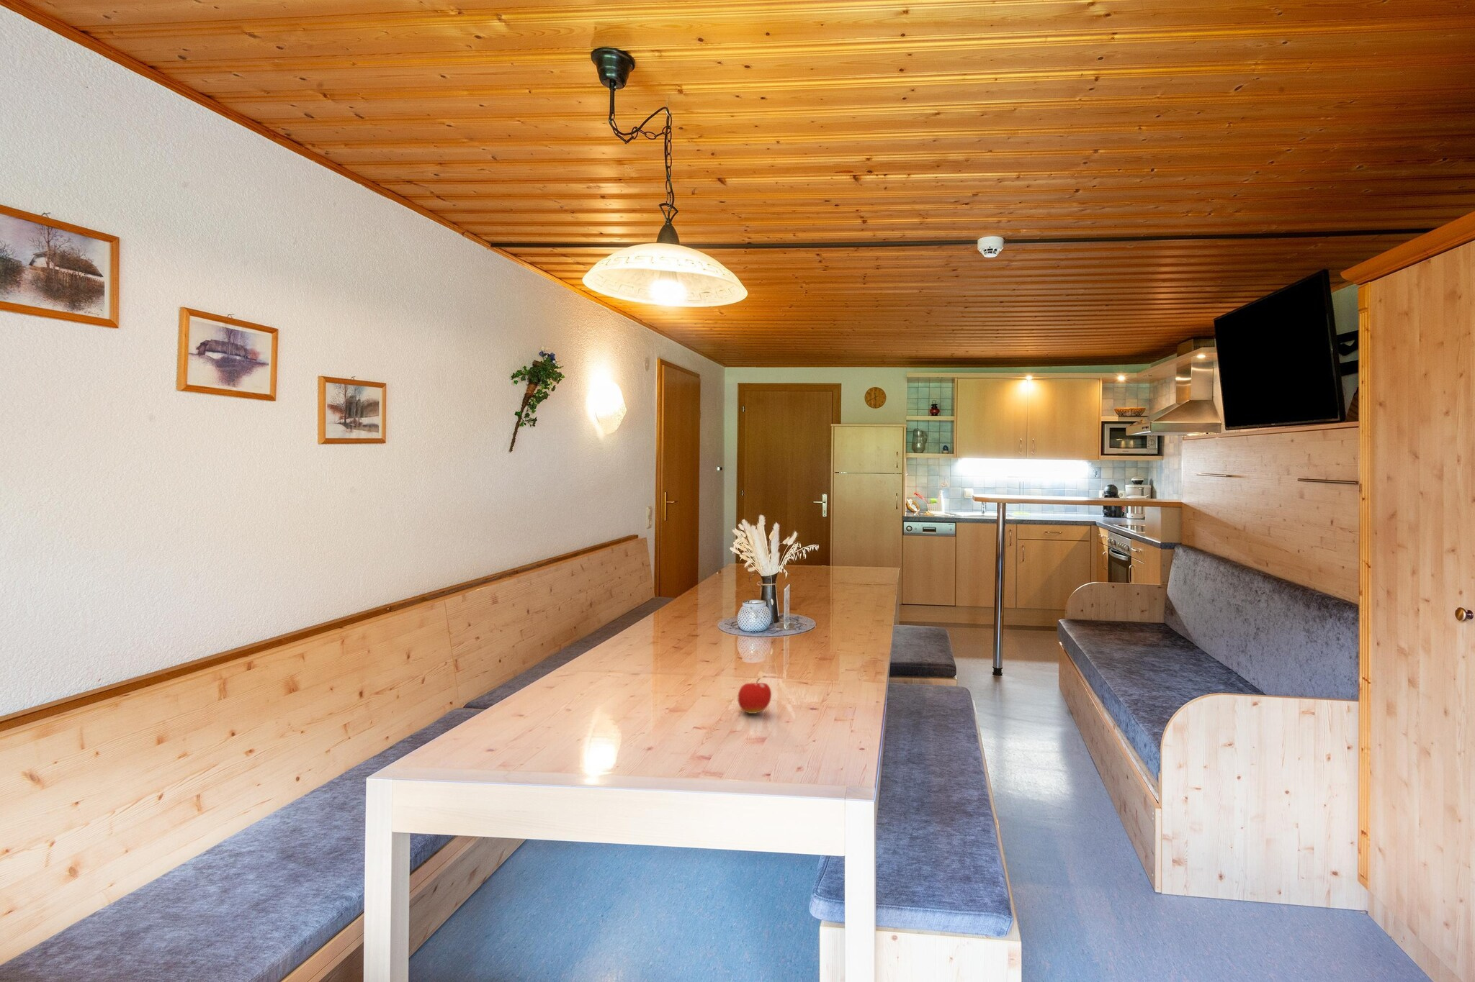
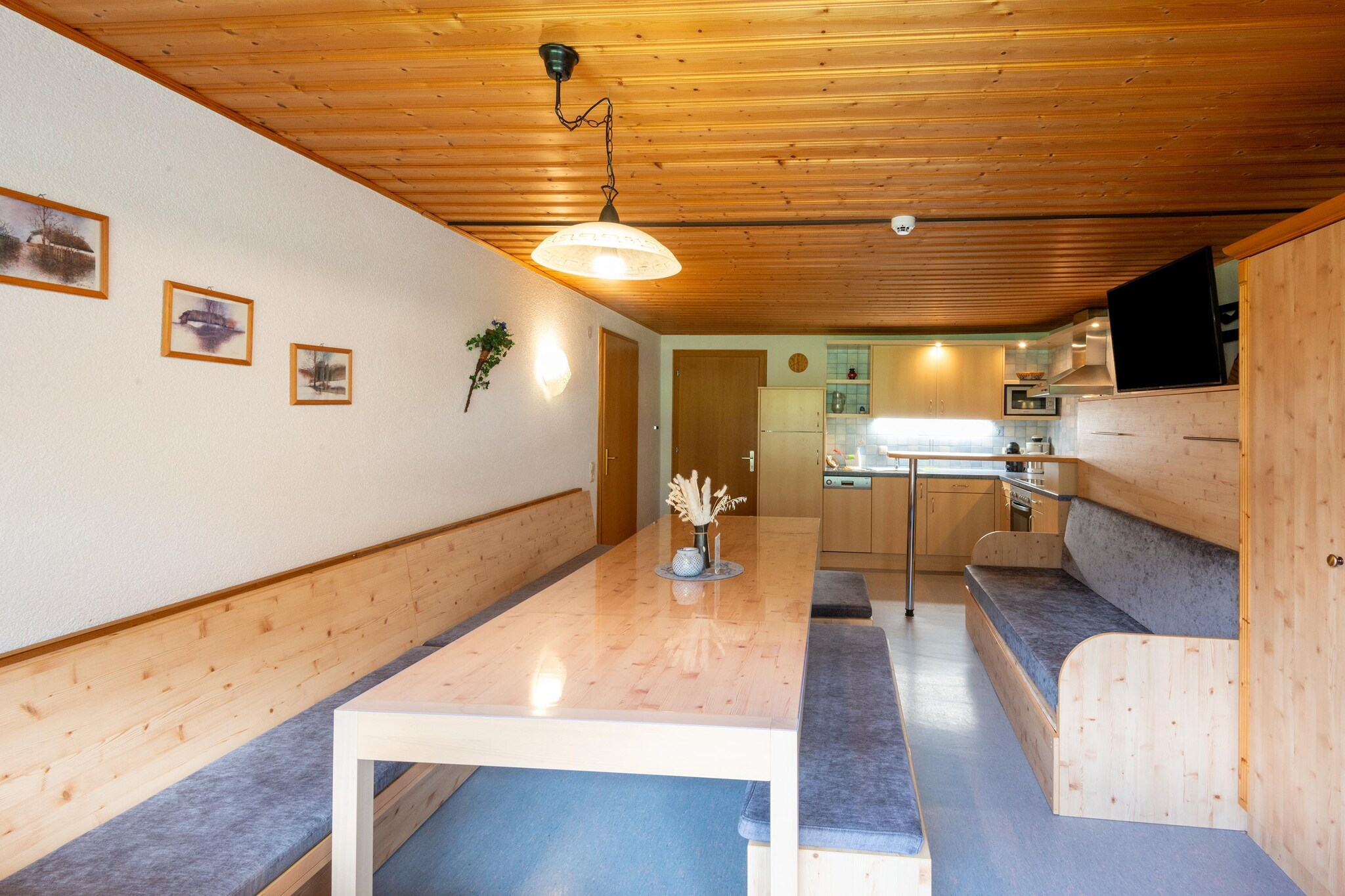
- fruit (753, 696)
